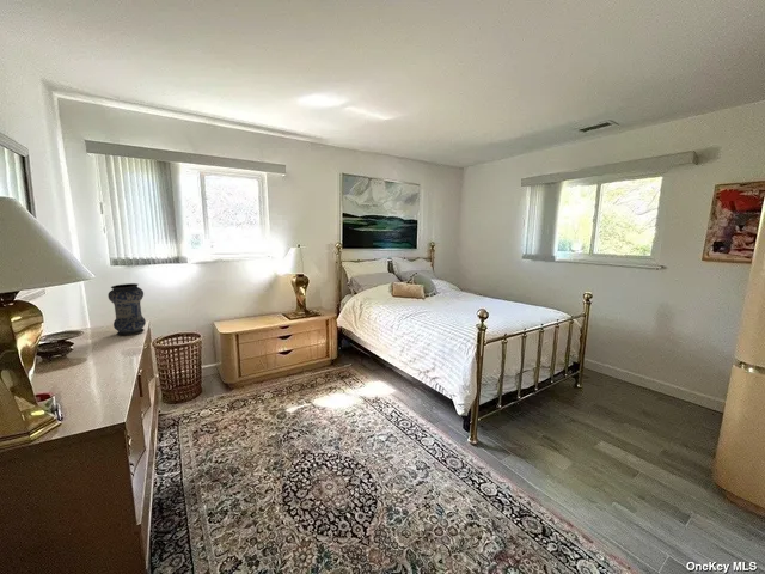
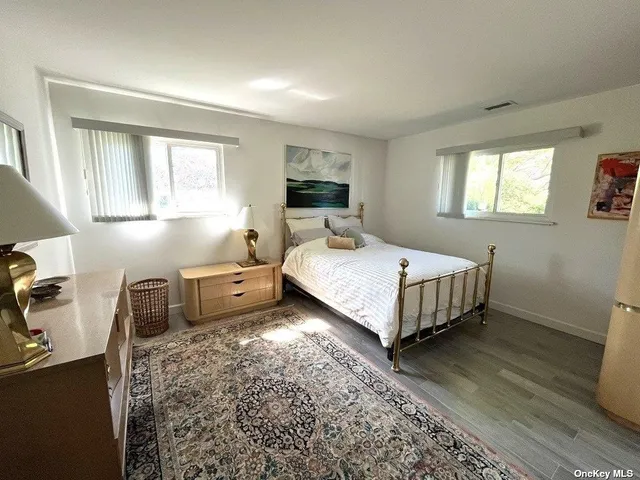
- vase (128, 309)
